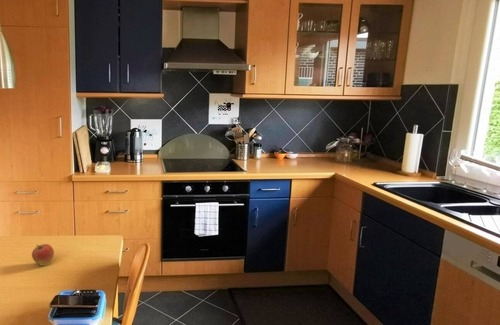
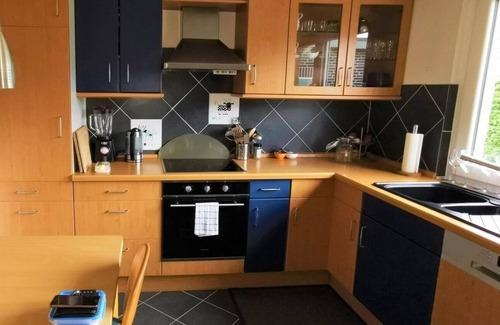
- fruit (43, 253)
